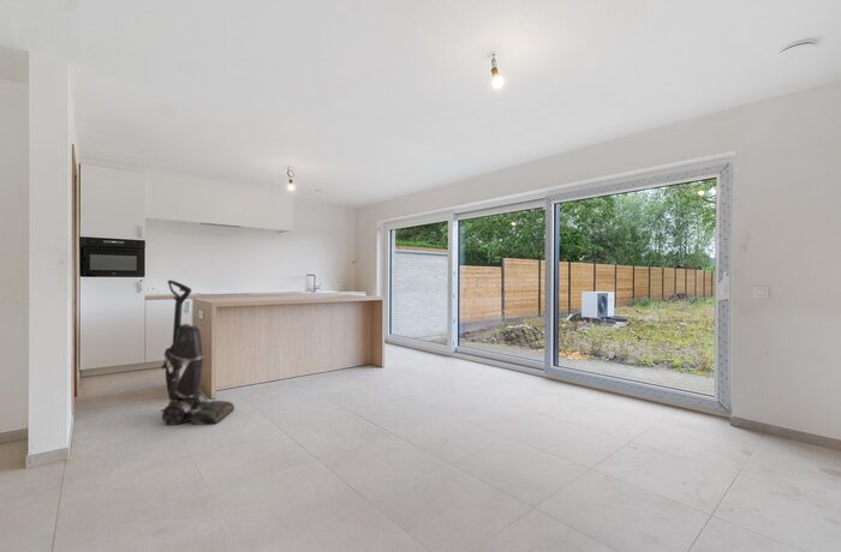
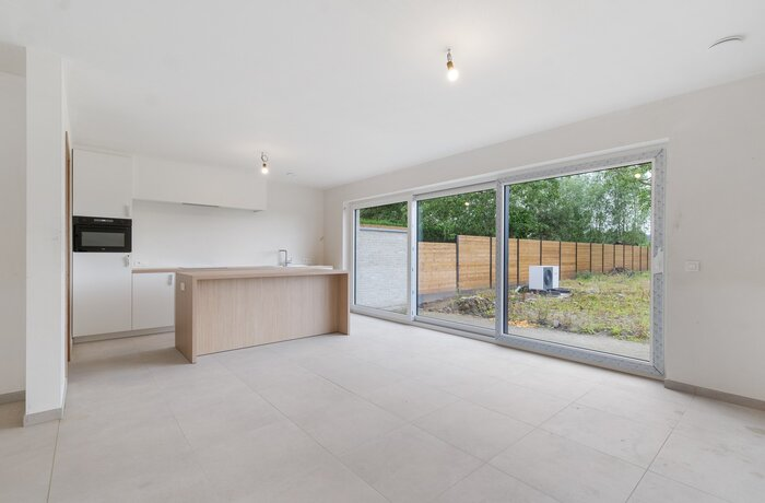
- vacuum cleaner (199, 348)
